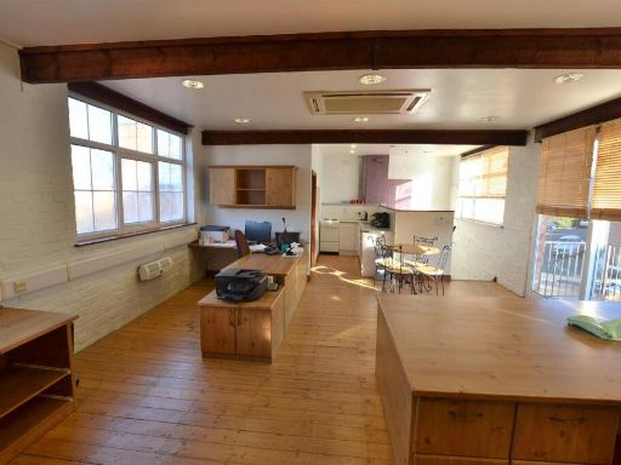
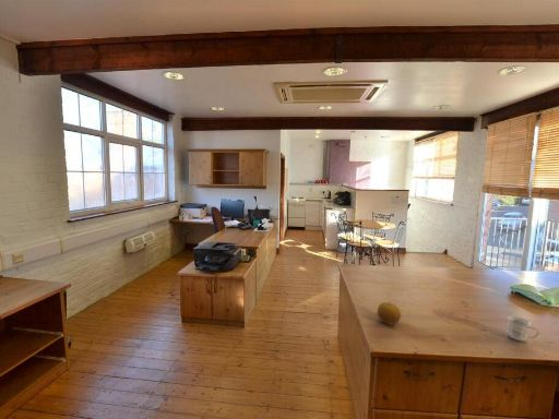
+ fruit (389, 313)
+ mug (522, 331)
